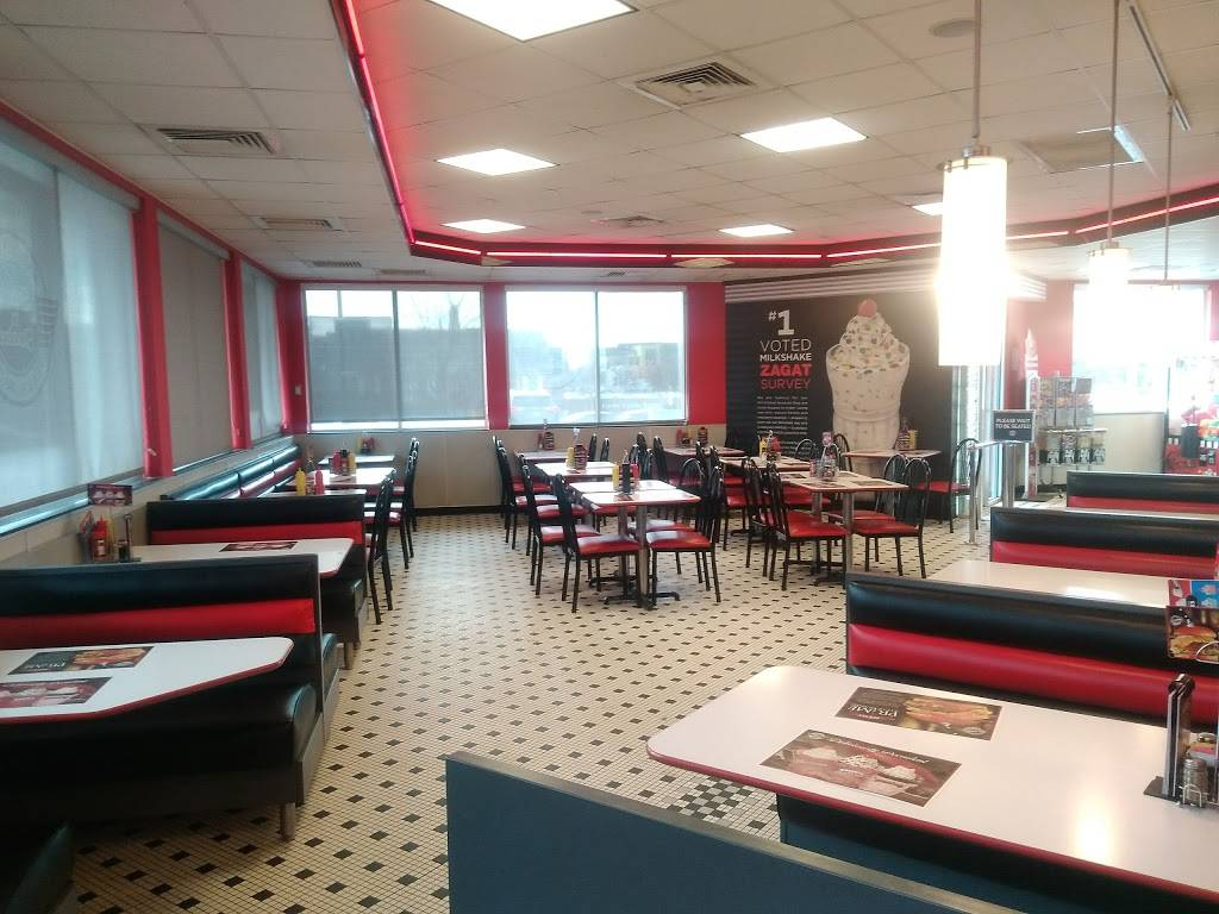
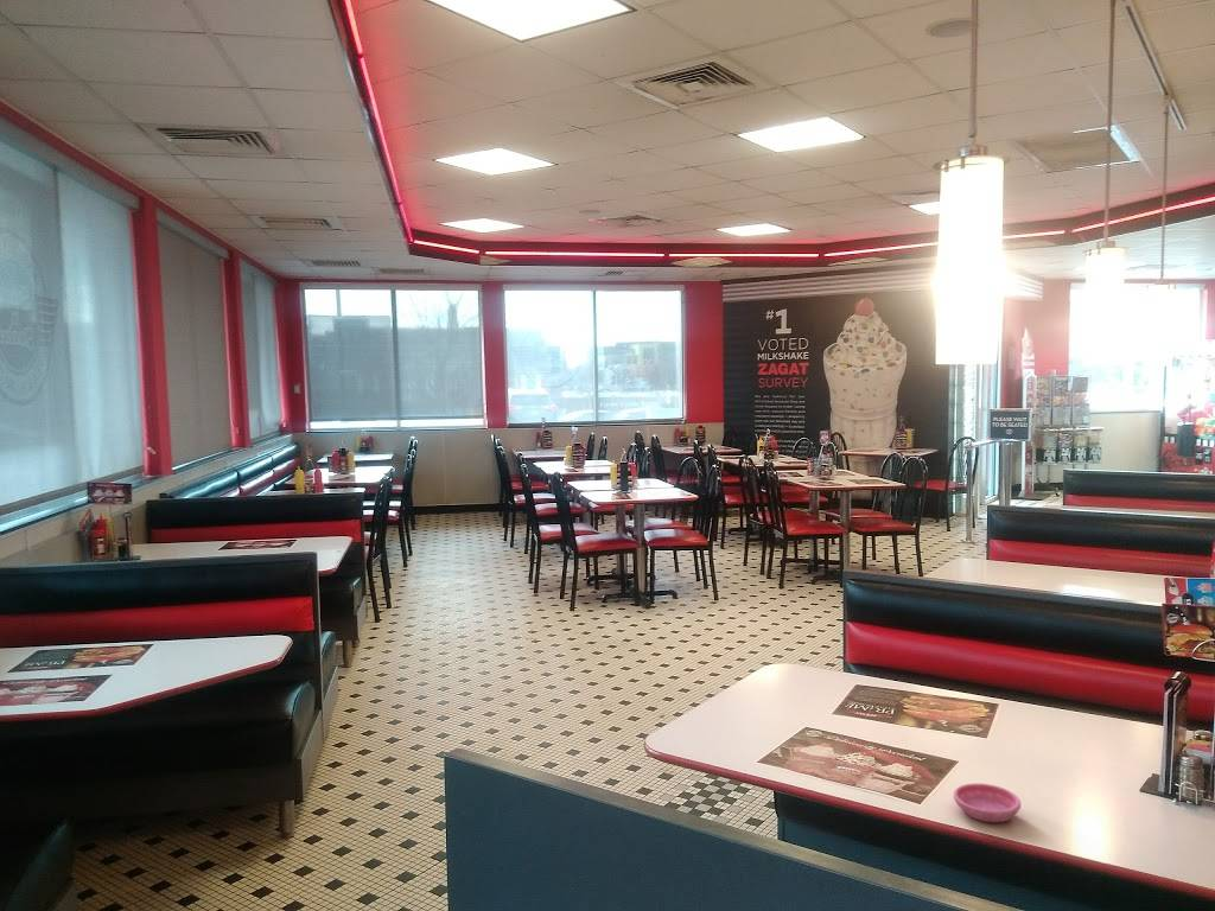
+ saucer (986, 803)
